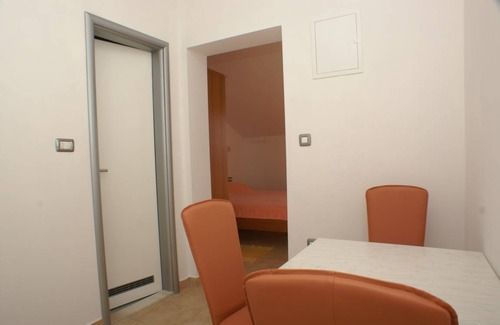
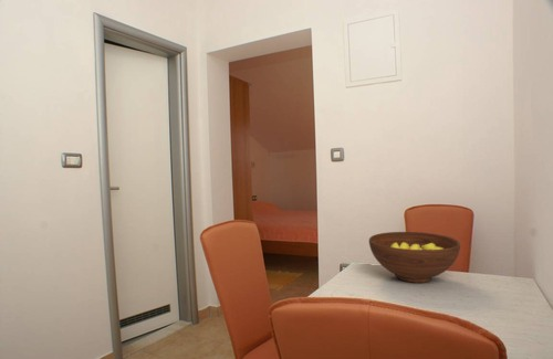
+ fruit bowl (413, 258)
